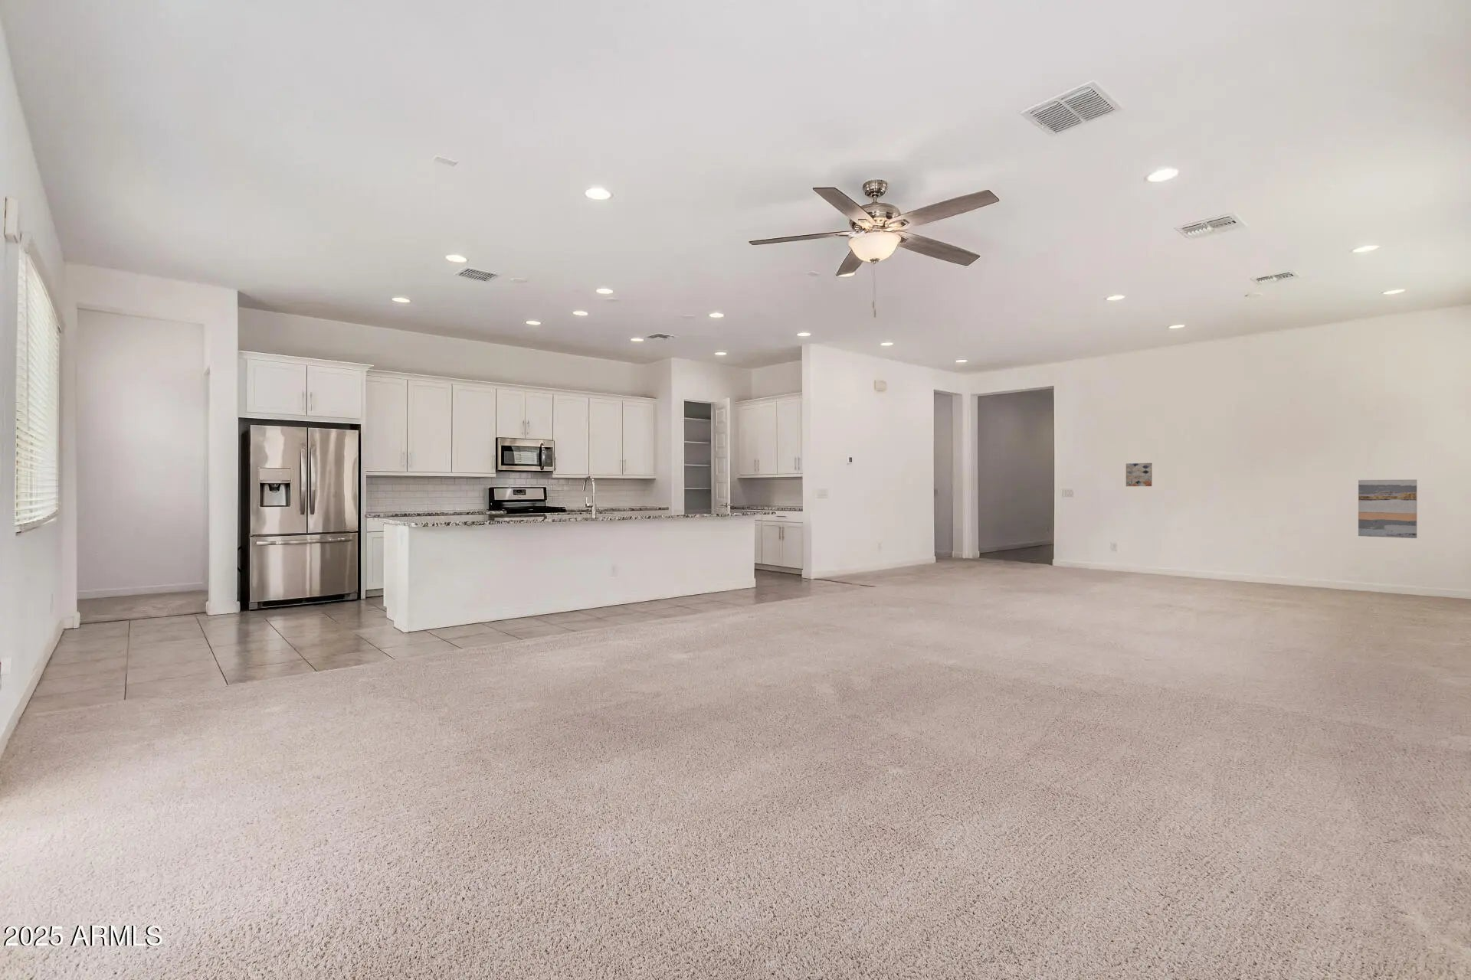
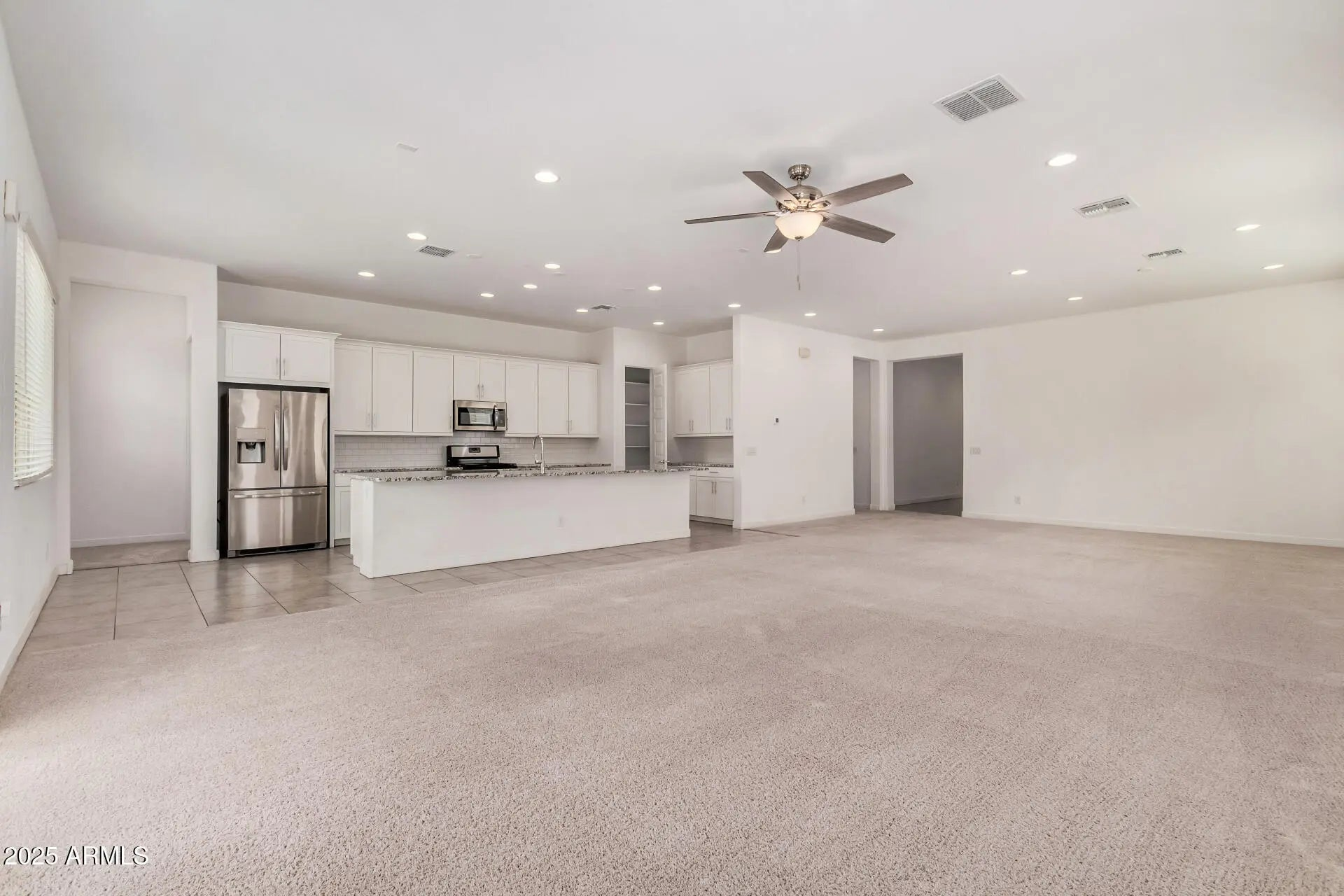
- wall art (1387, 509)
- wall art (1138, 475)
